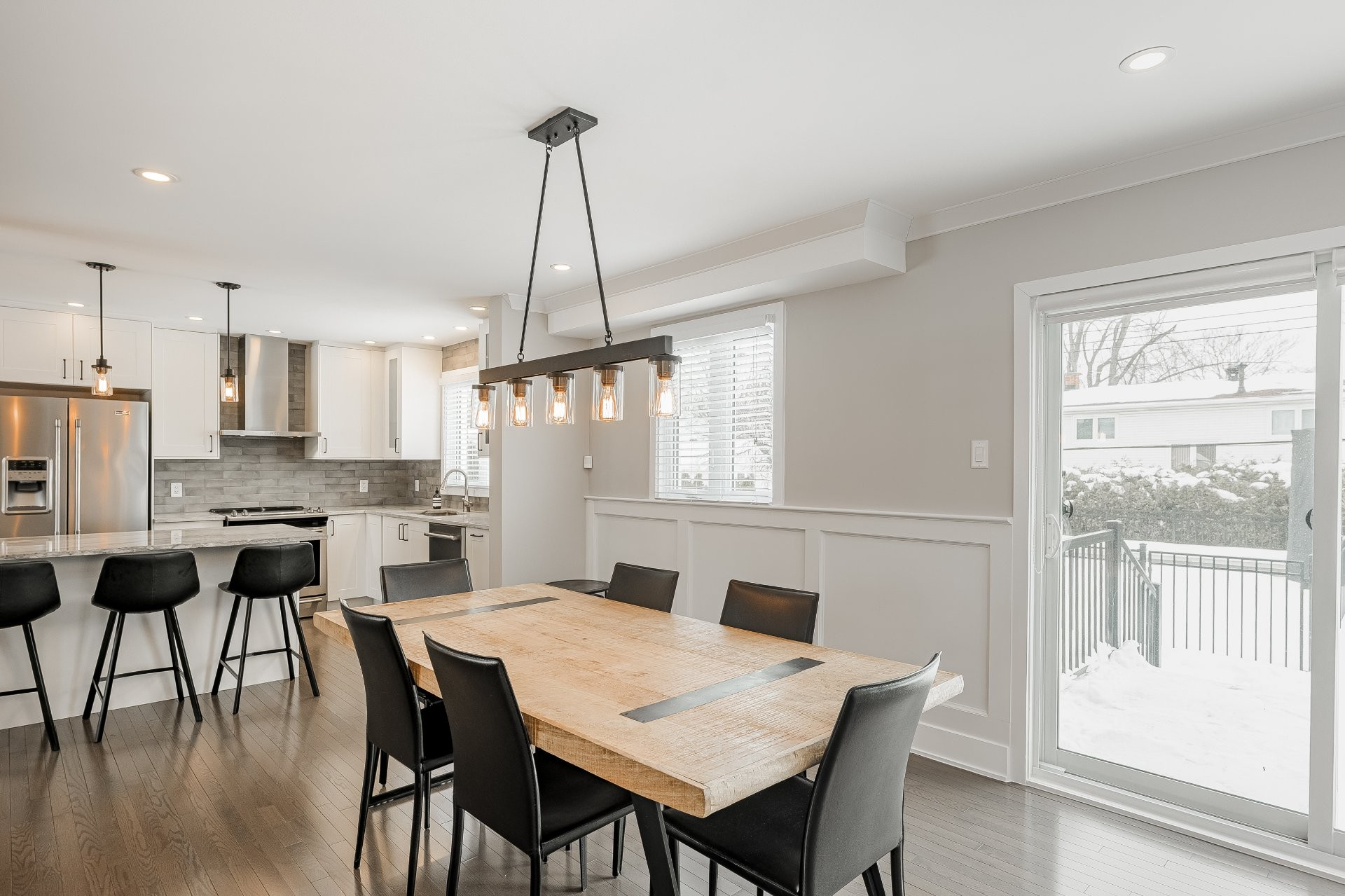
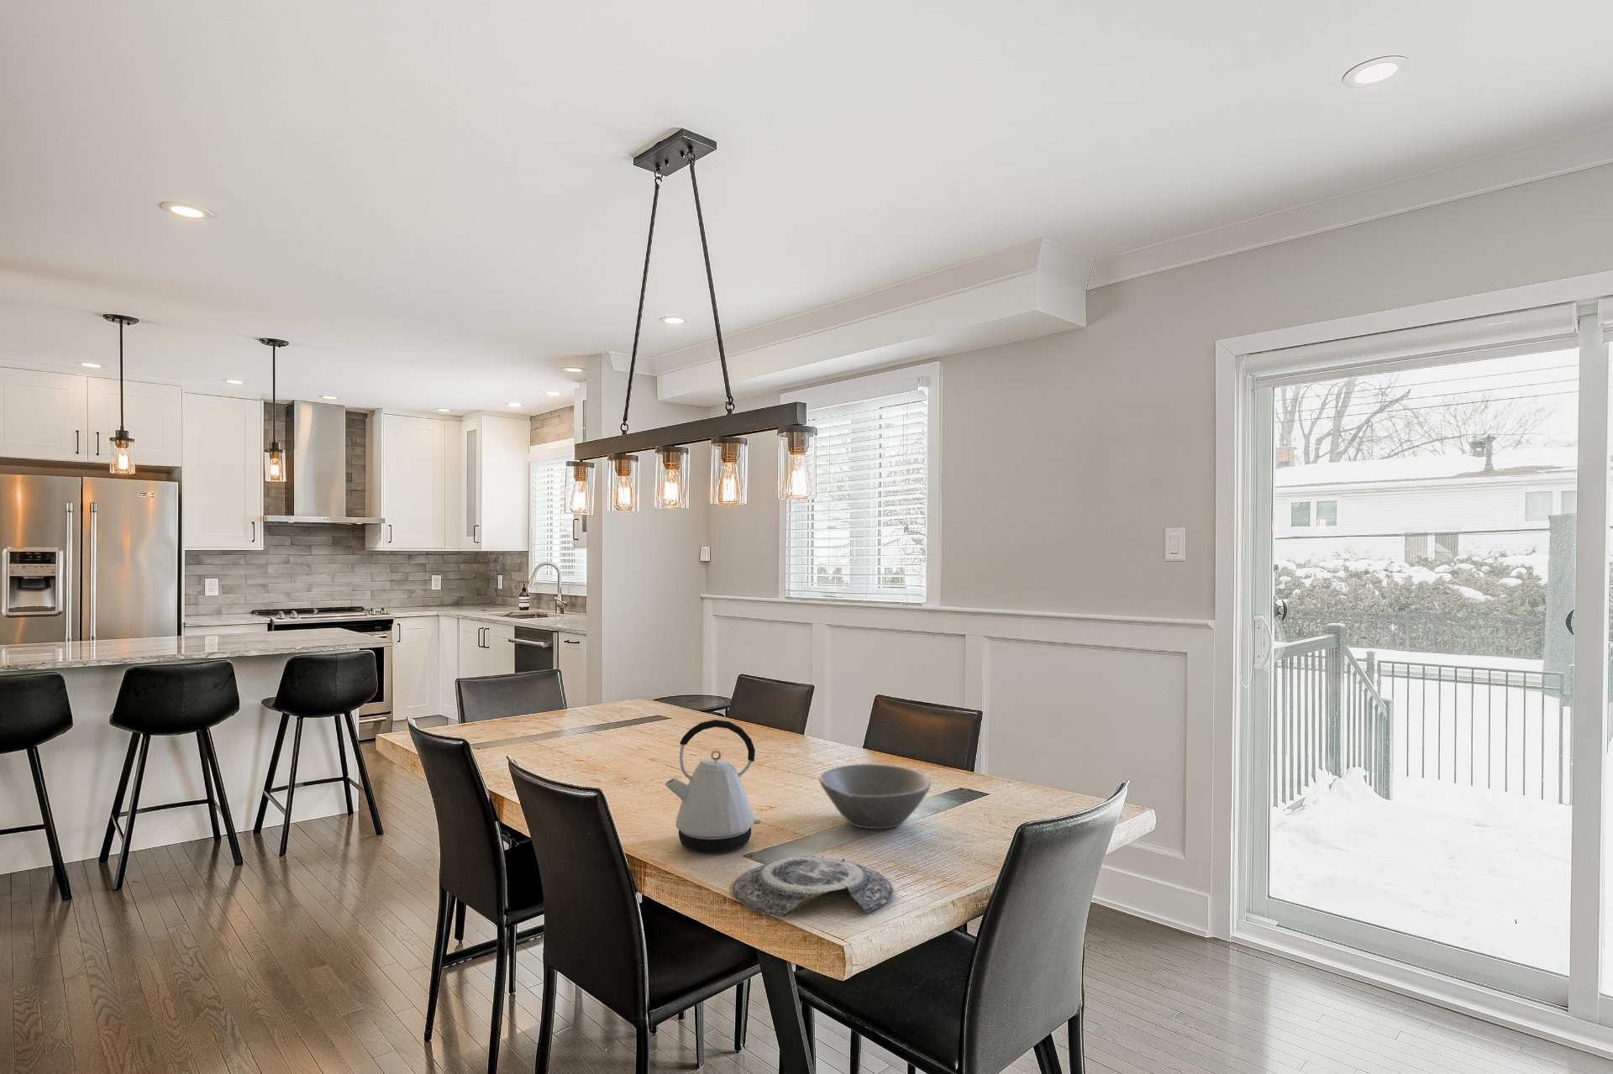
+ kettle (712, 782)
+ plate (812, 879)
+ bowl (874, 801)
